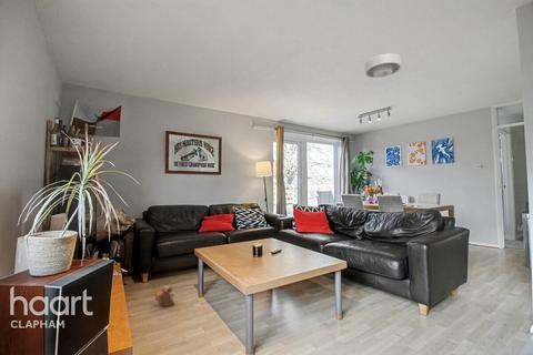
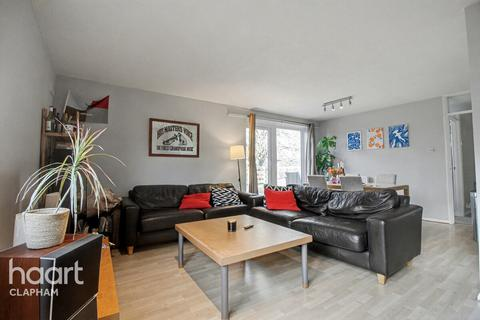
- plush toy (167, 294)
- ceiling light (382, 68)
